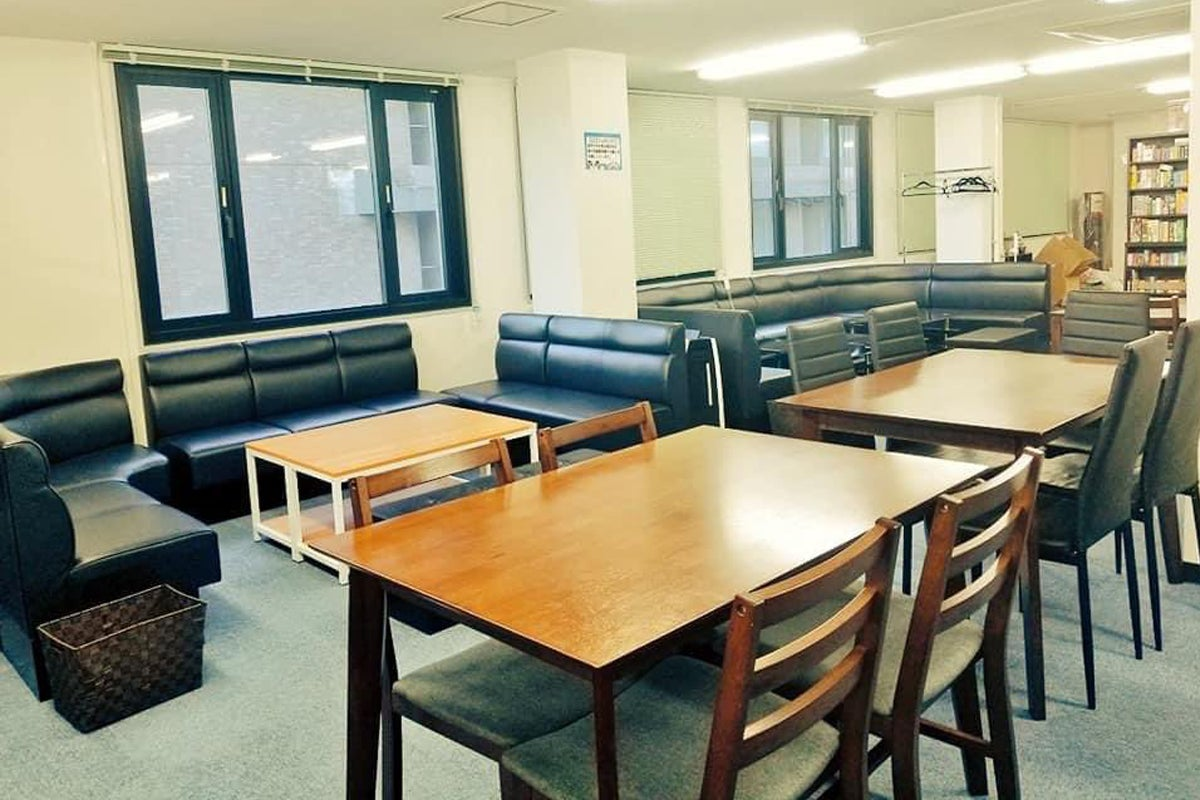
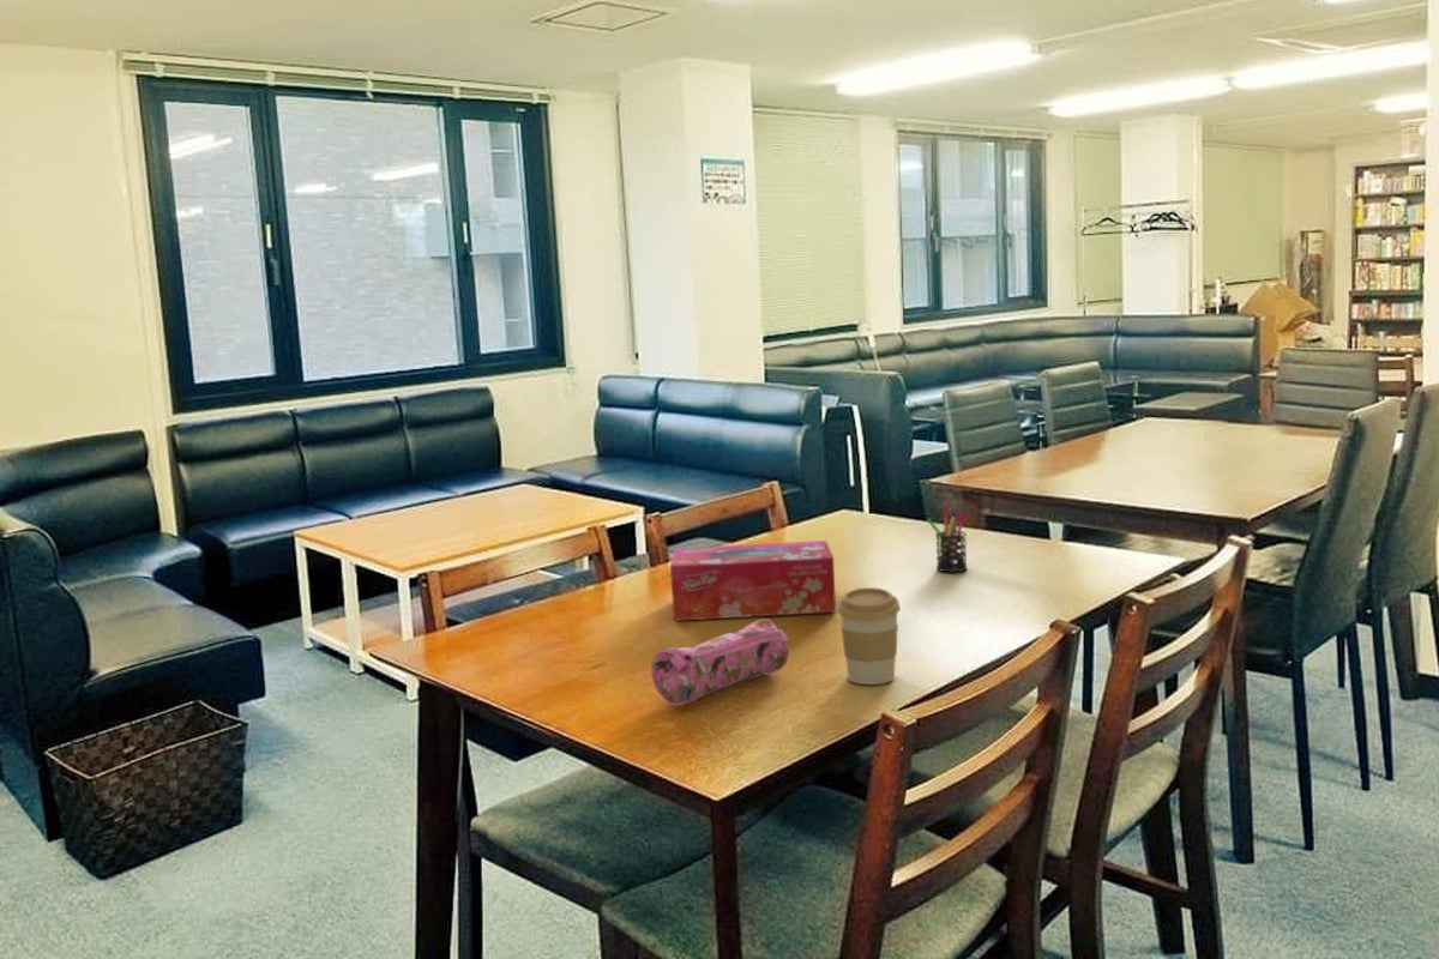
+ tissue box (752, 579)
+ pen holder (946, 537)
+ pencil case (722, 661)
+ coffee cup (869, 635)
